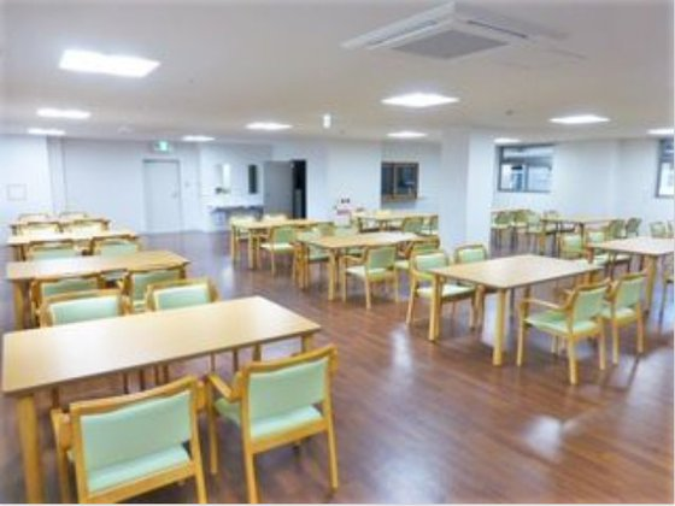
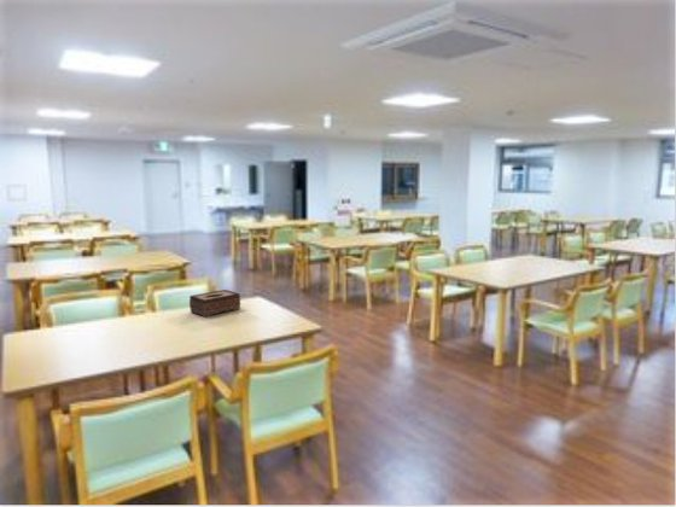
+ tissue box (215, 302)
